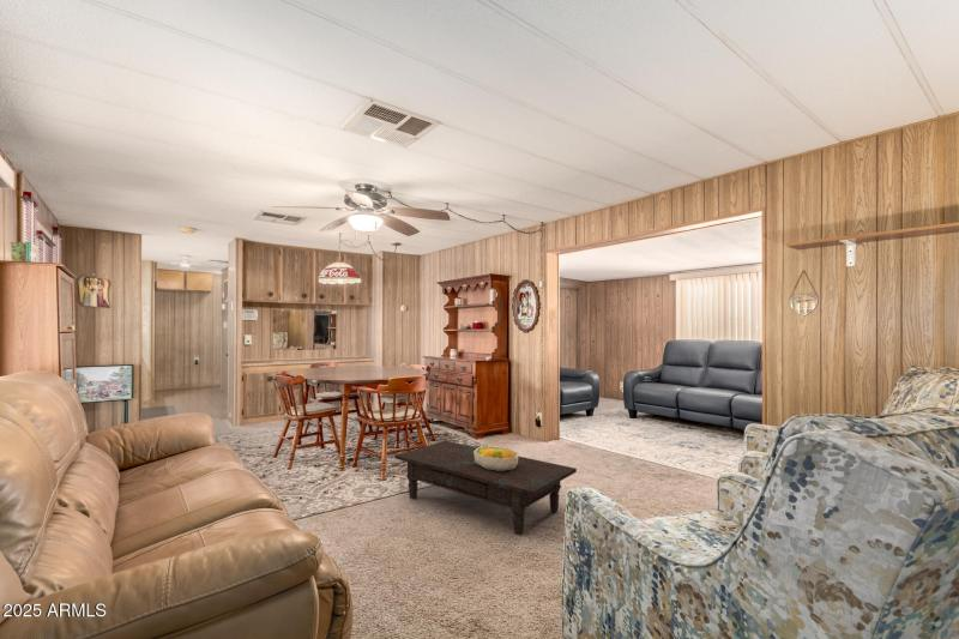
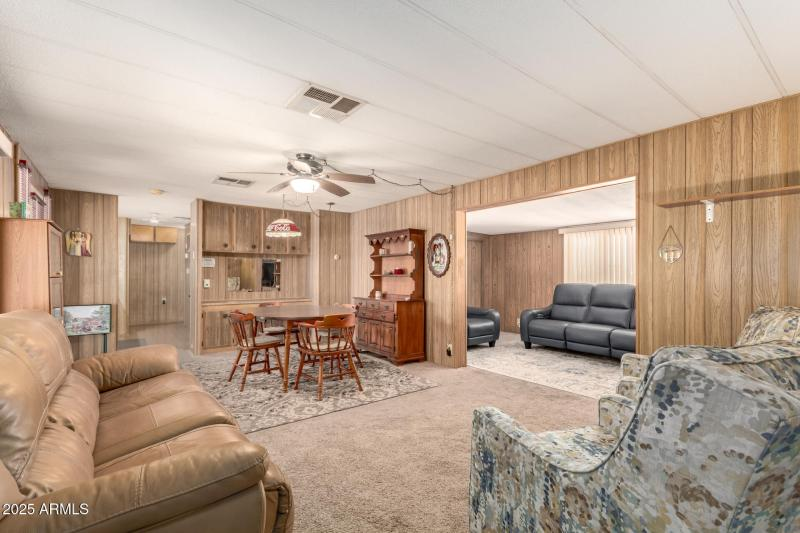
- fruit bowl (495, 456)
- coffee table (481, 482)
